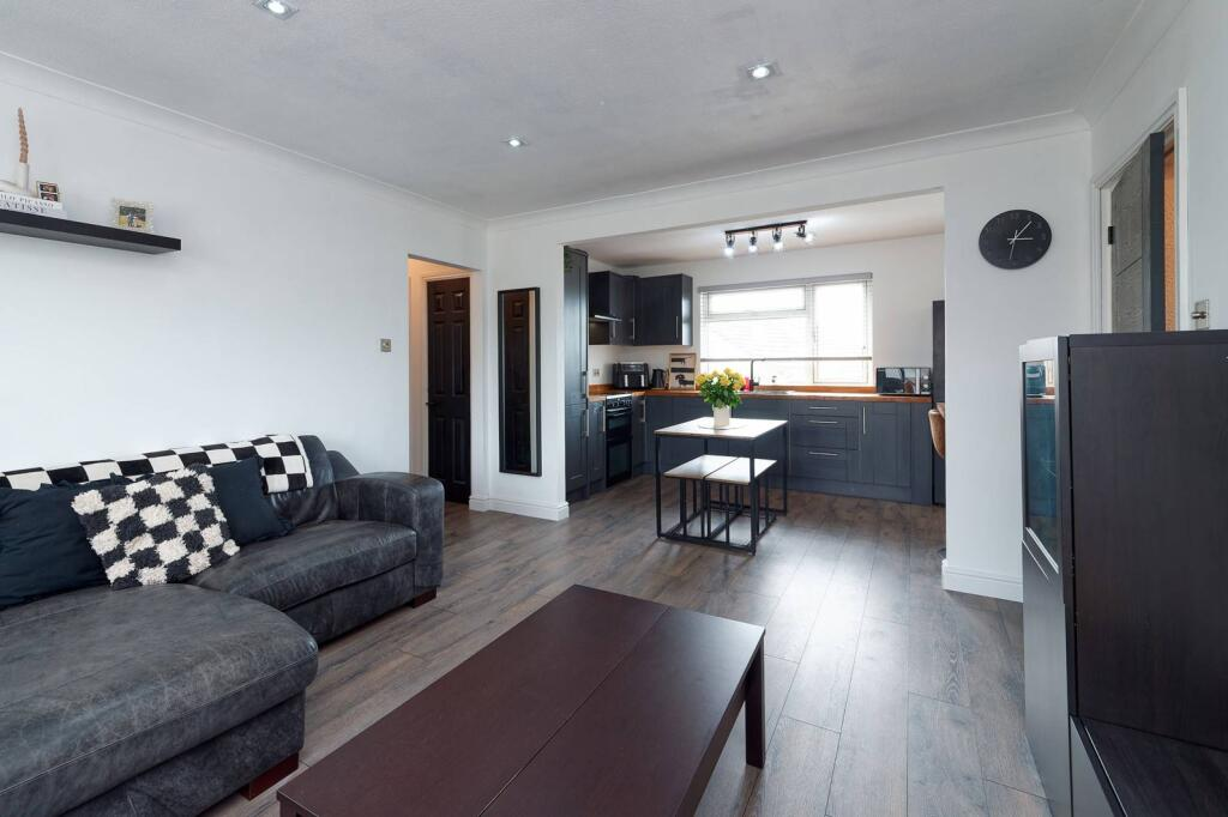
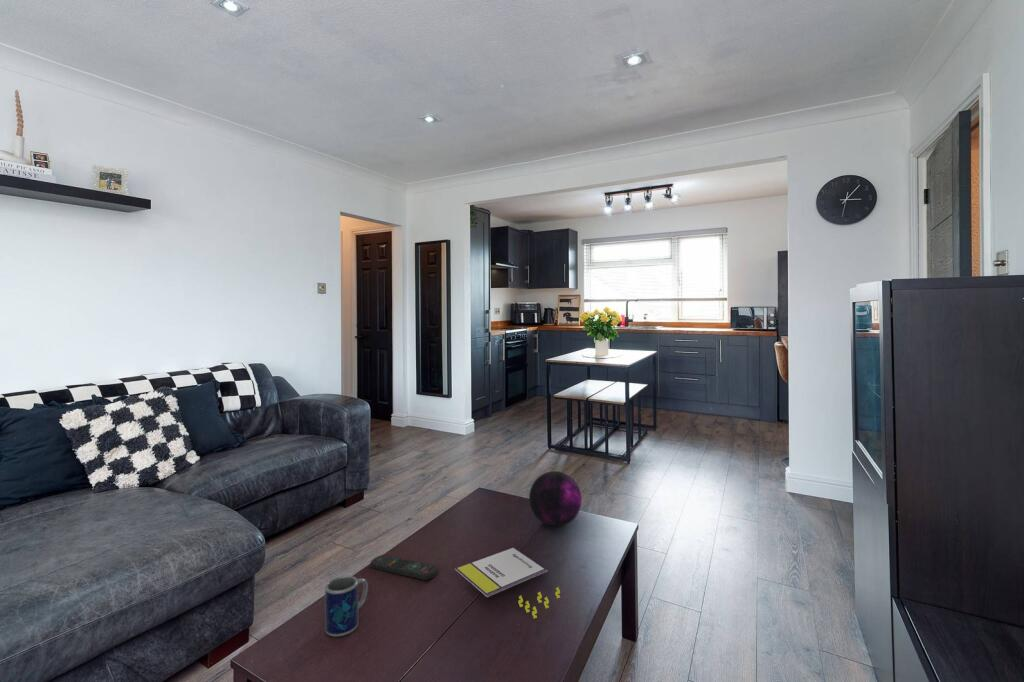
+ board game (513, 583)
+ decorative orb (555, 498)
+ mug (348, 601)
+ remote control (403, 566)
